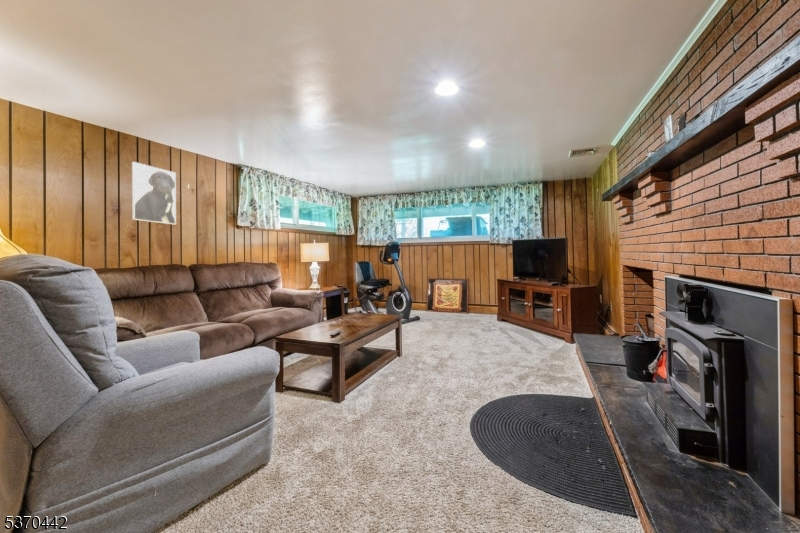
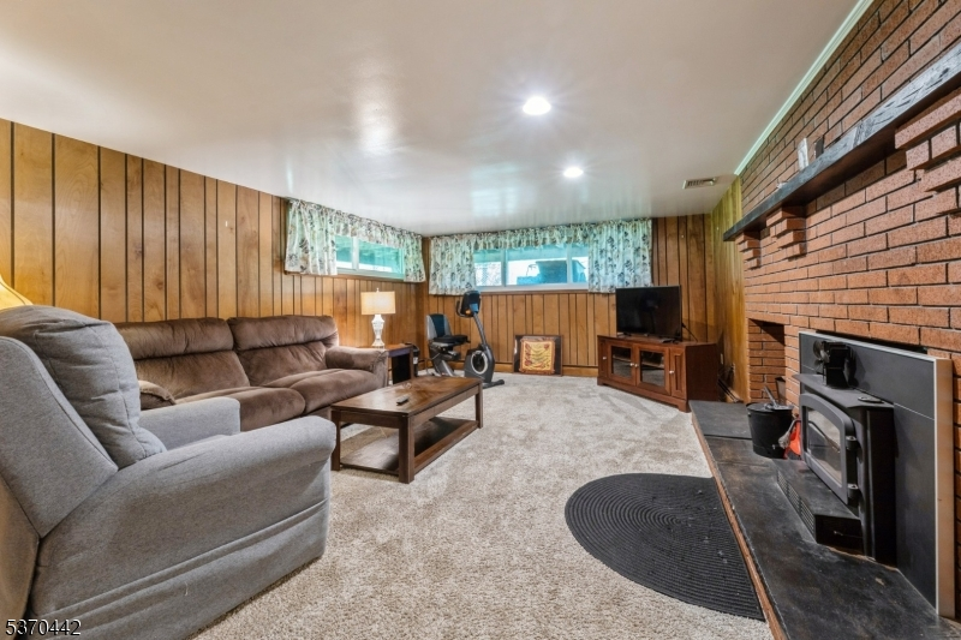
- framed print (155, 194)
